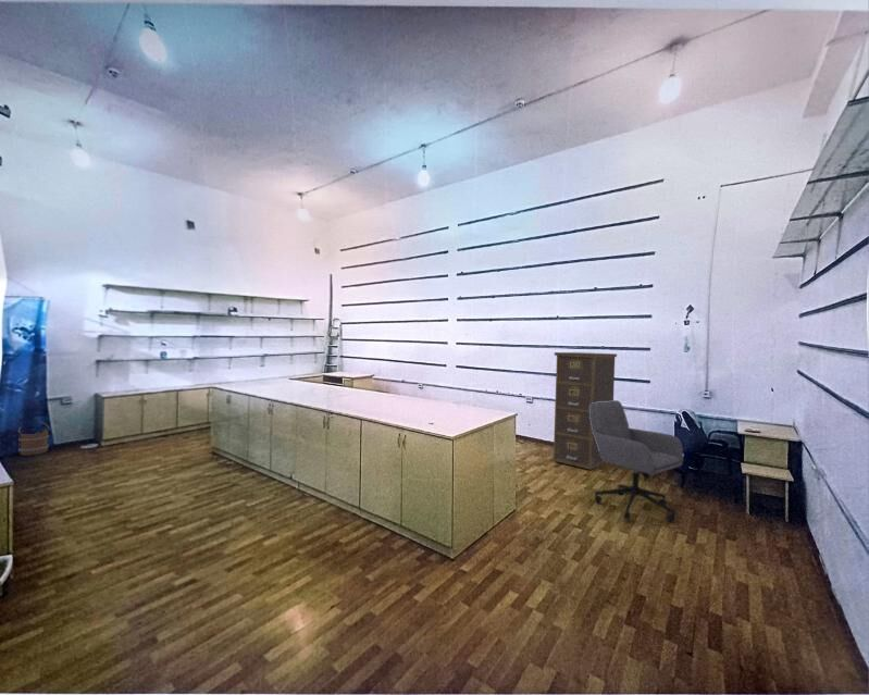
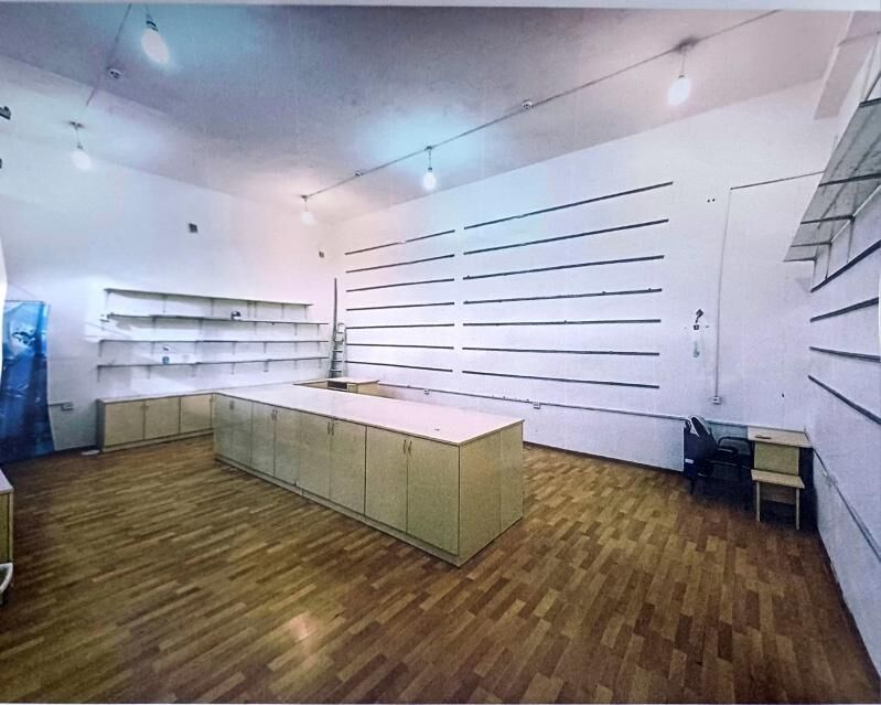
- office chair (634, 456)
- filing cabinet (584, 406)
- bucket (34, 437)
